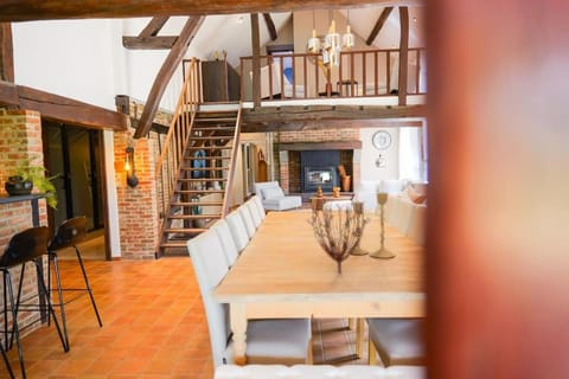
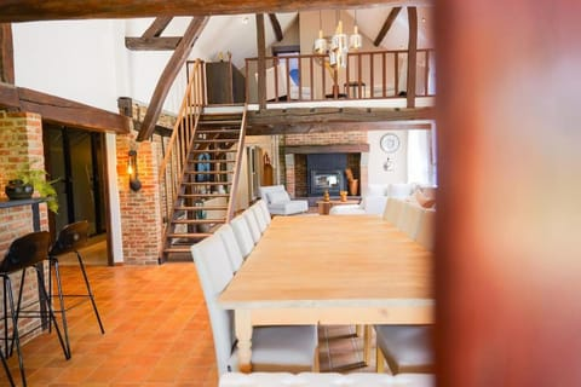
- plant (340, 237)
- candlestick (381, 223)
